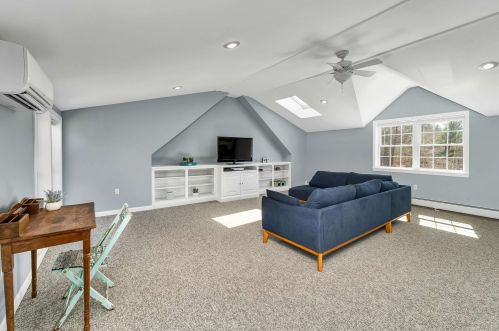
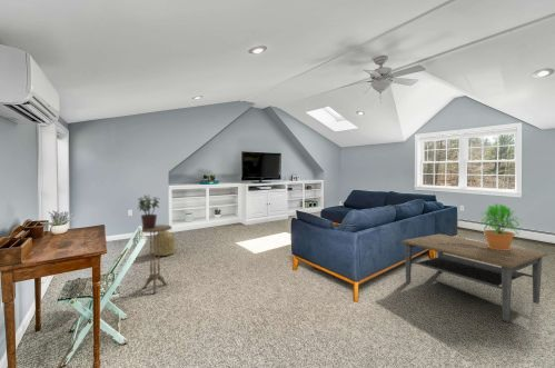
+ basket (163, 241)
+ coffee table (466, 269)
+ potted plant (149, 211)
+ potted plant (498, 225)
+ side table (155, 258)
